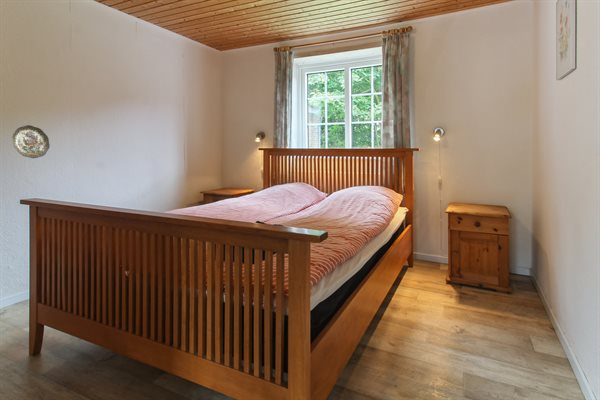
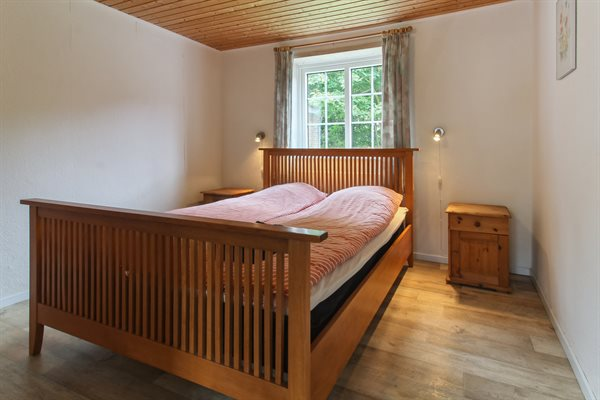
- decorative plate (30, 142)
